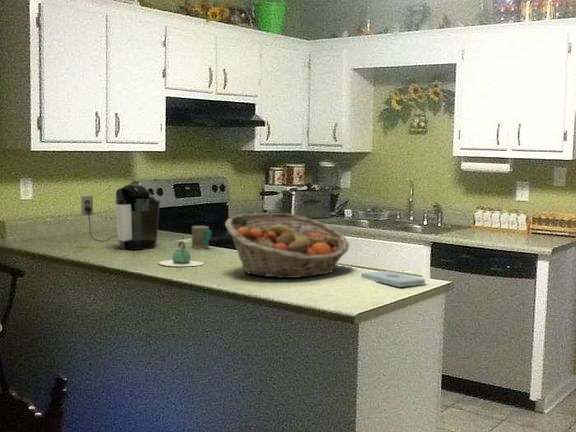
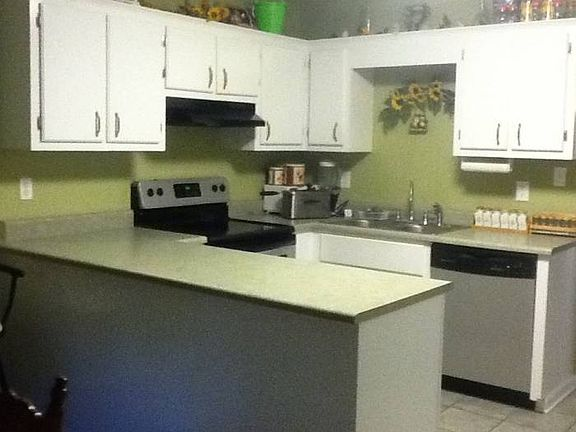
- notepad (393, 278)
- teapot (181, 252)
- mug (202, 237)
- fruit basket (287, 243)
- coffee maker (124, 216)
